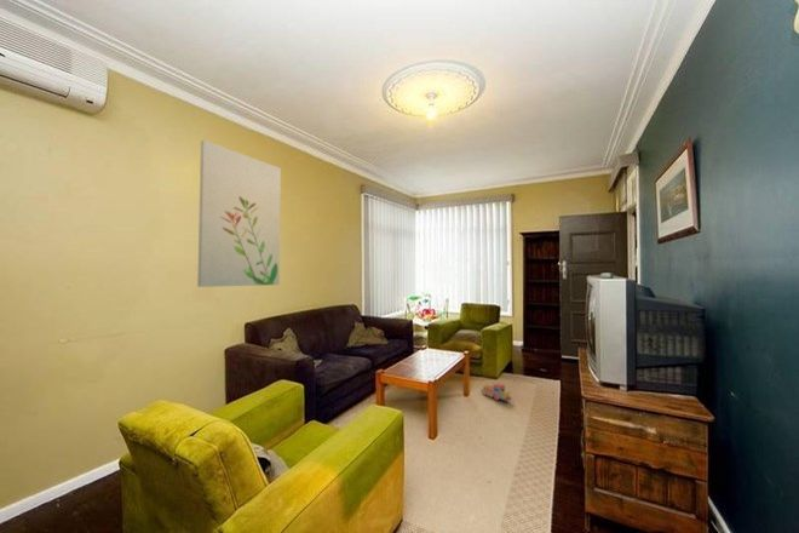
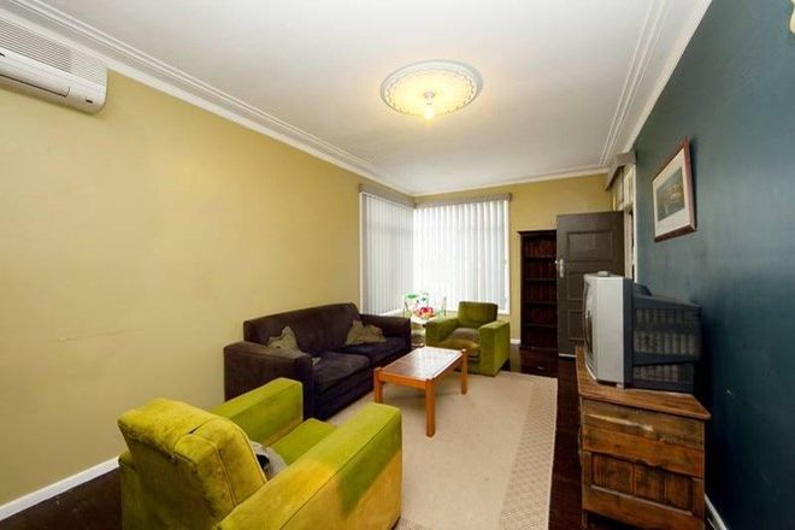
- wall art (243, 220)
- toy train (495, 390)
